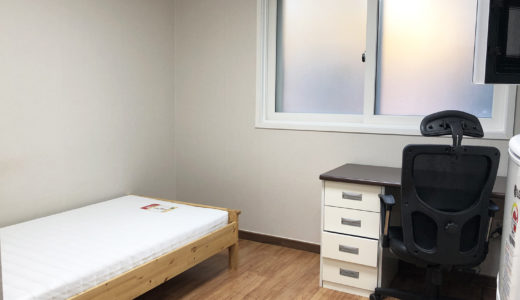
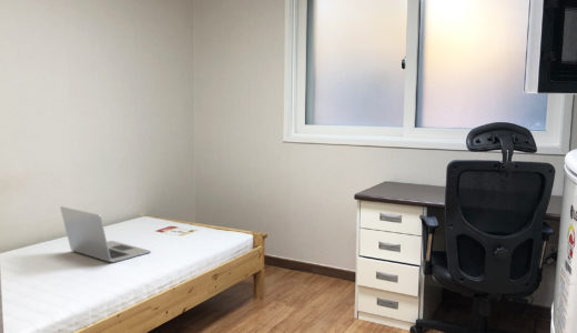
+ laptop (103, 229)
